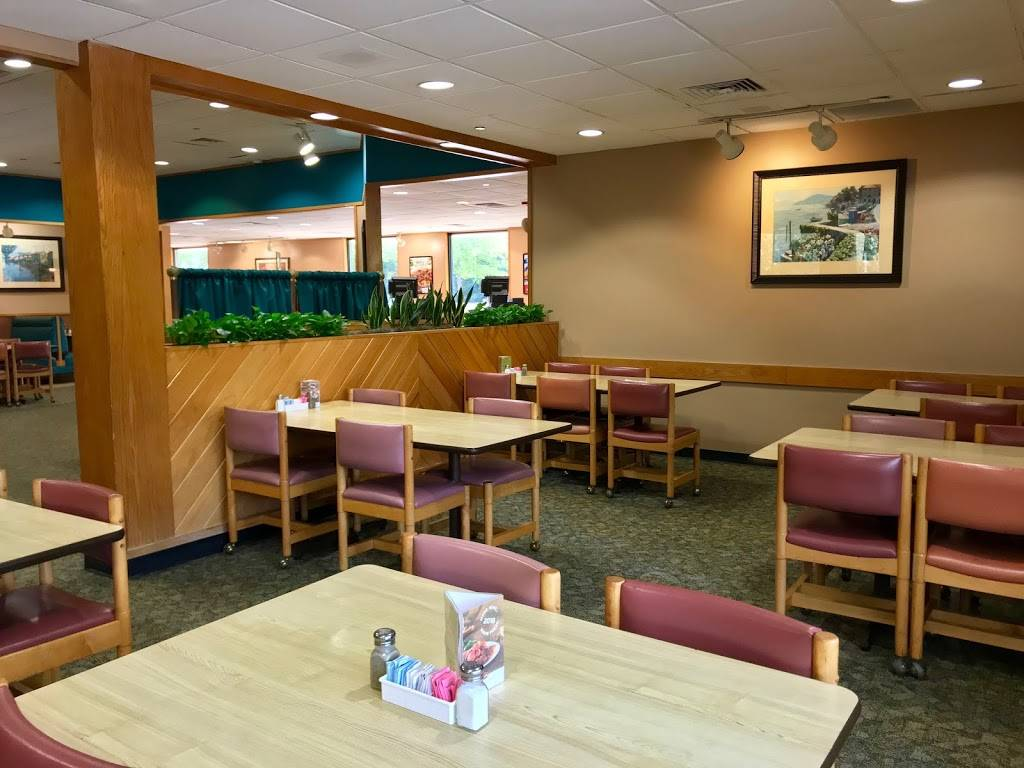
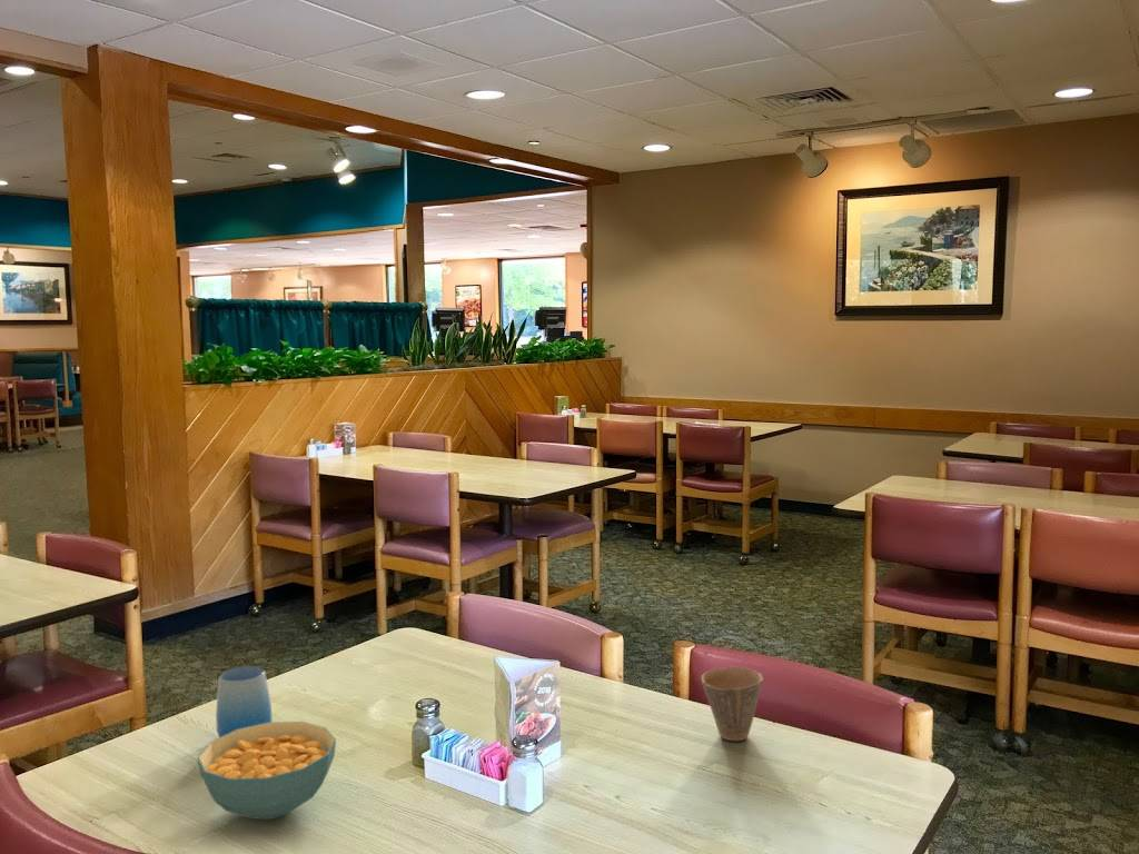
+ cereal bowl (269, 778)
+ cup (244, 705)
+ cup (731, 705)
